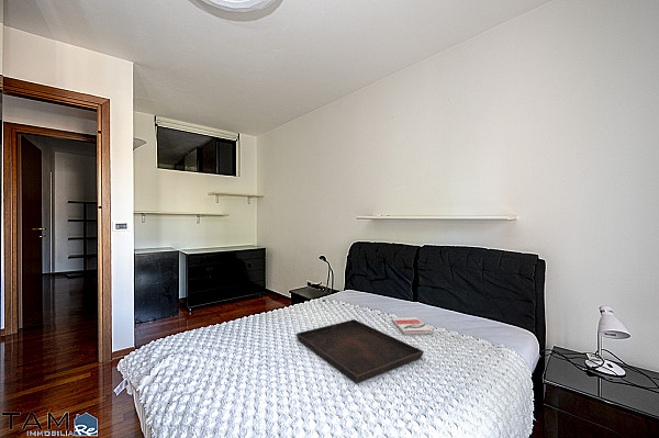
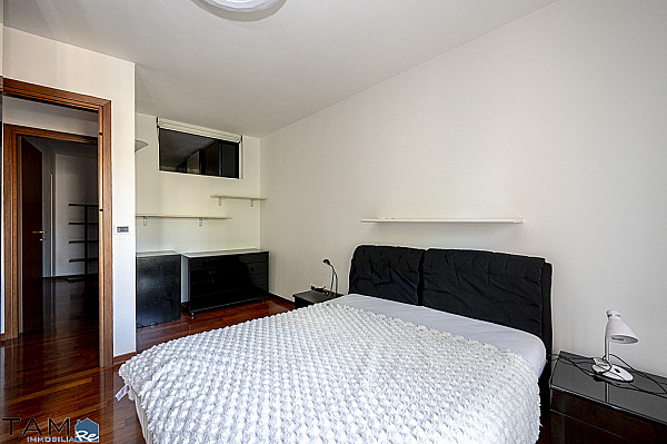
- serving tray (355, 345)
- book (411, 325)
